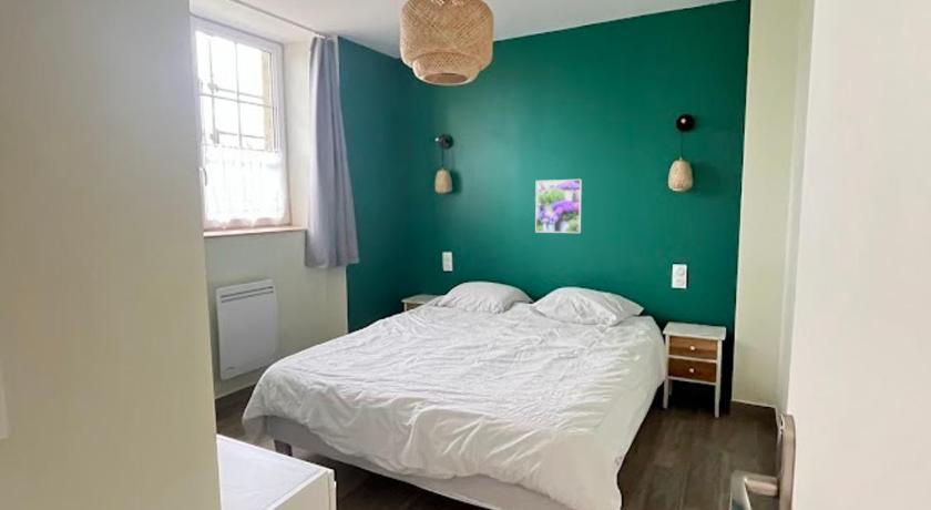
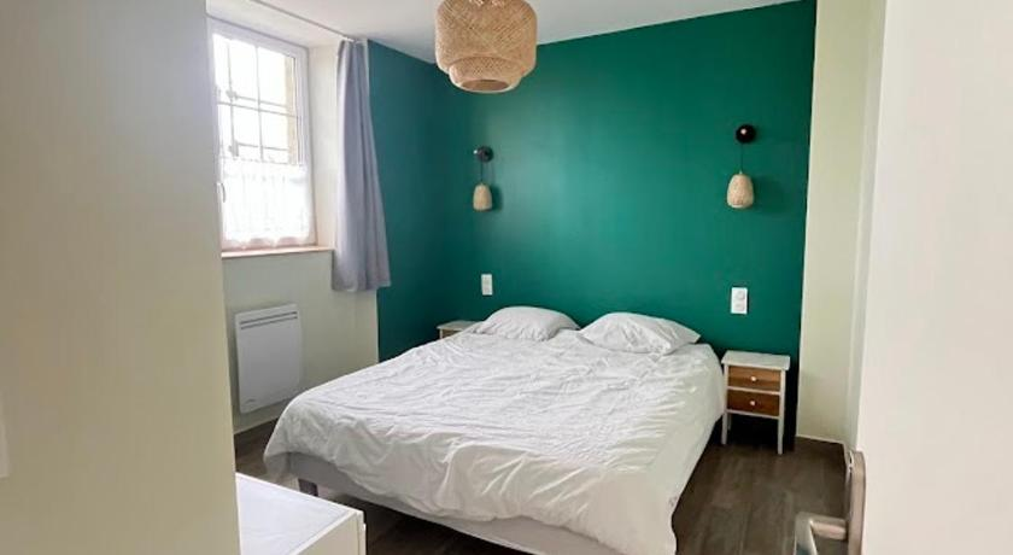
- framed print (557, 206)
